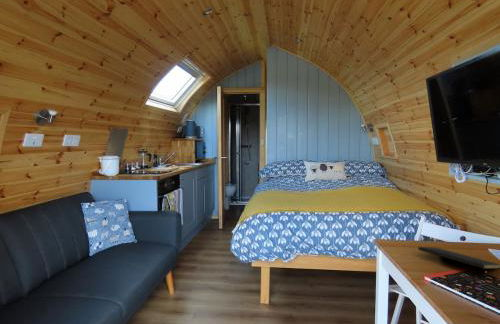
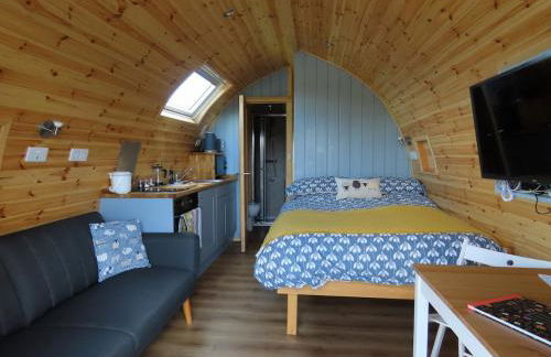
- notepad (458, 257)
